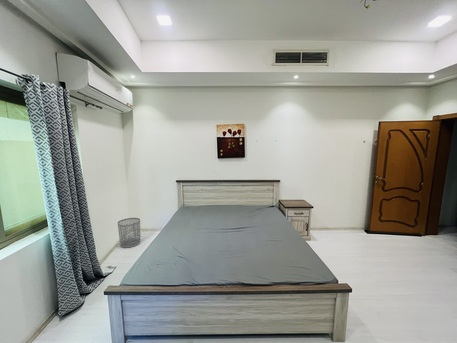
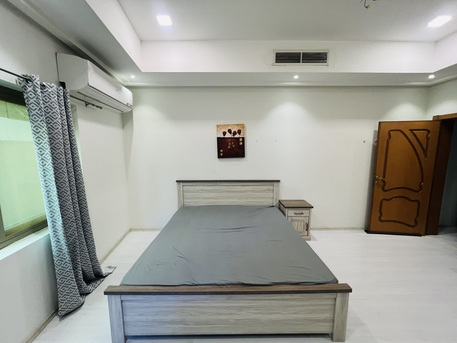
- waste bin (129, 232)
